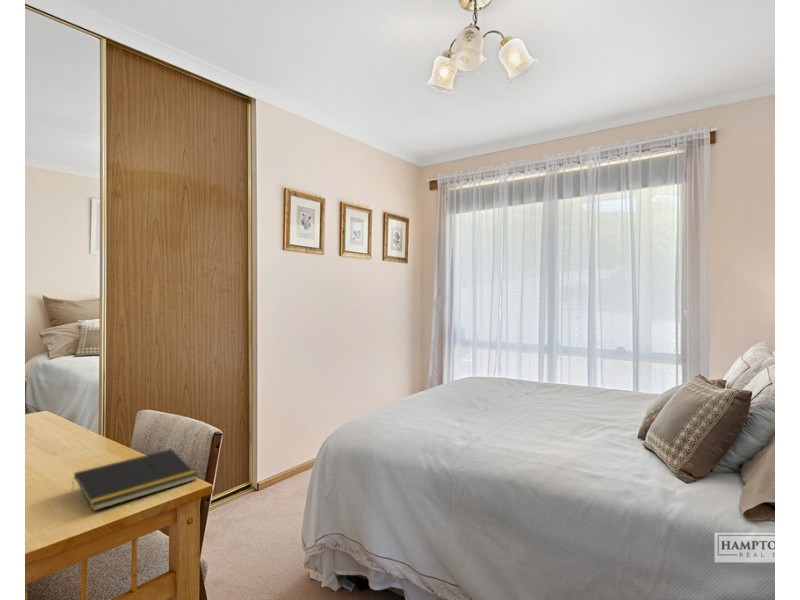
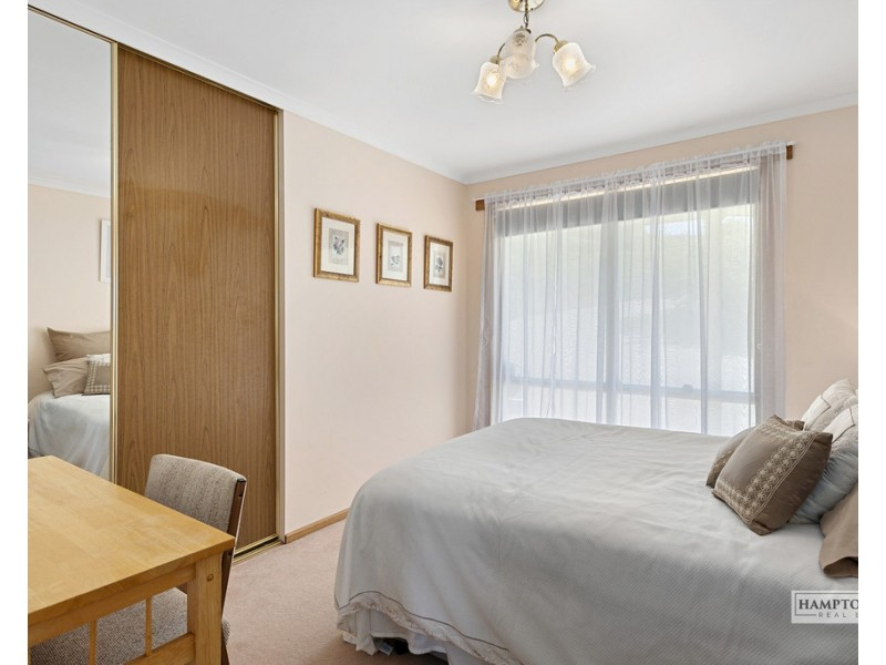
- notepad (137, 476)
